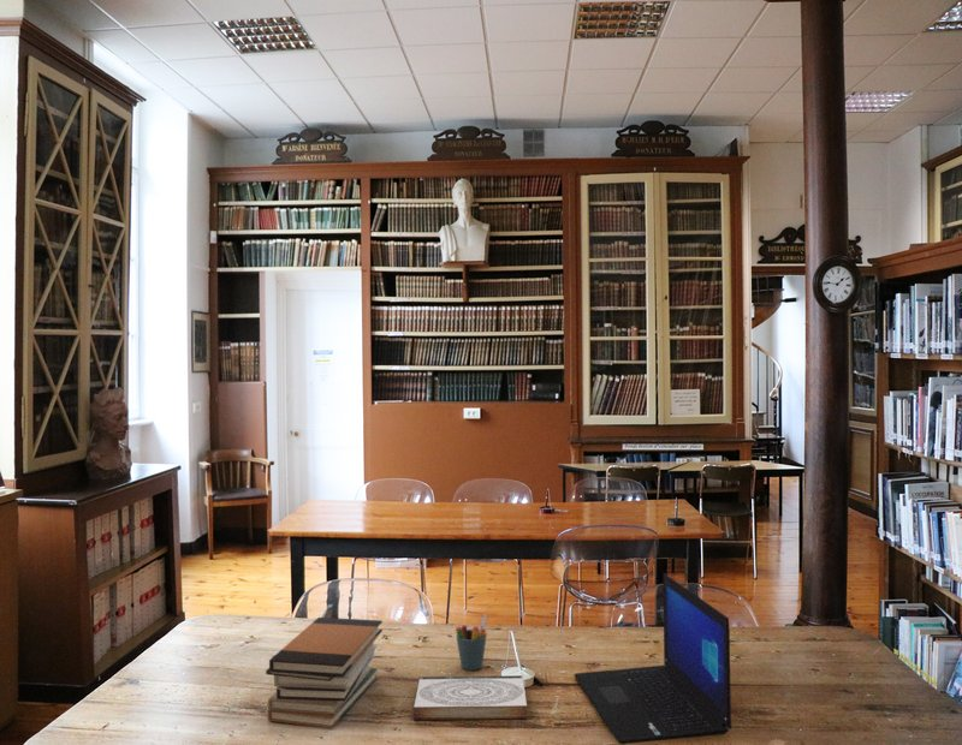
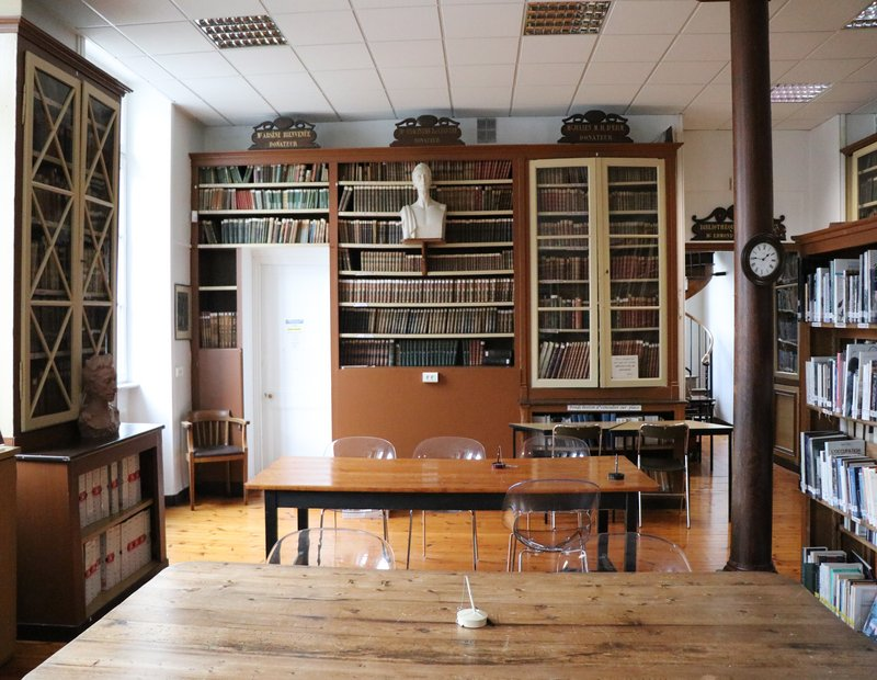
- book (470, 696)
- pen holder (471, 642)
- laptop (646, 667)
- book stack (328, 667)
